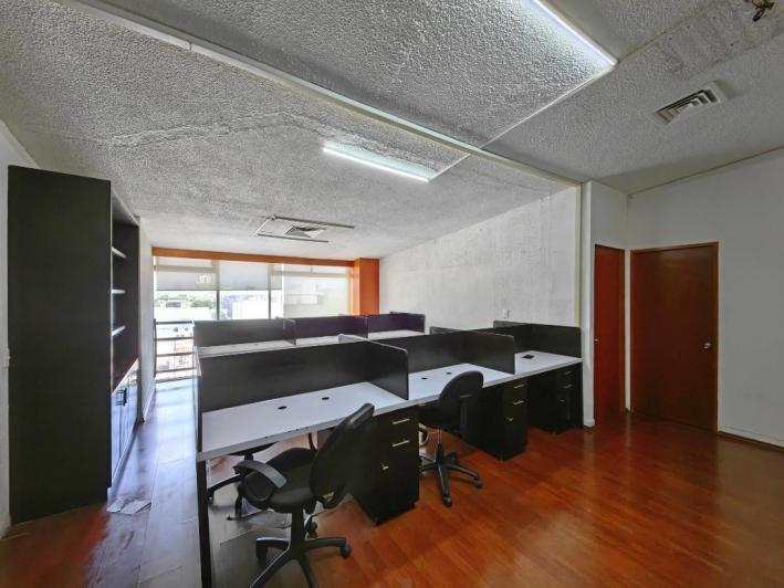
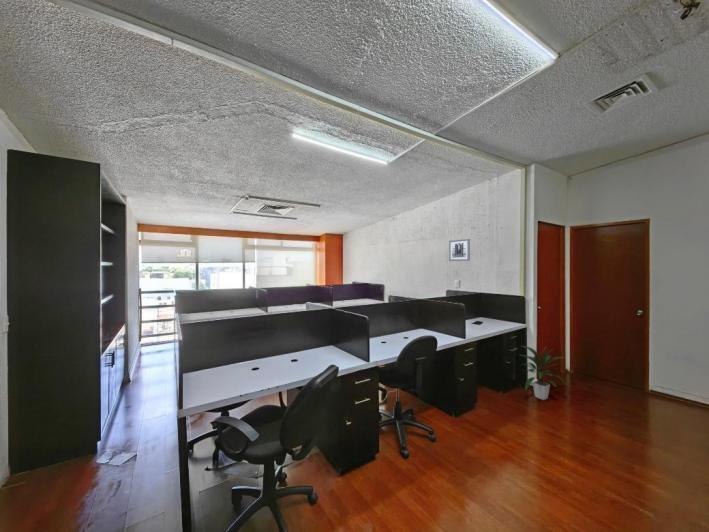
+ indoor plant (539, 371)
+ wall art (459, 250)
